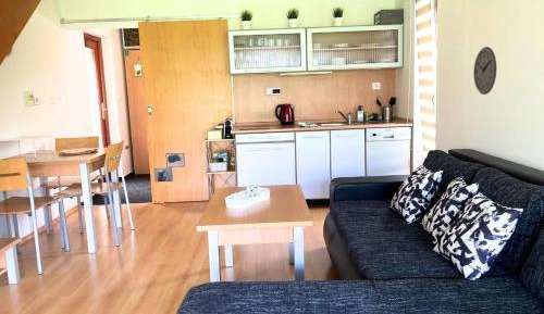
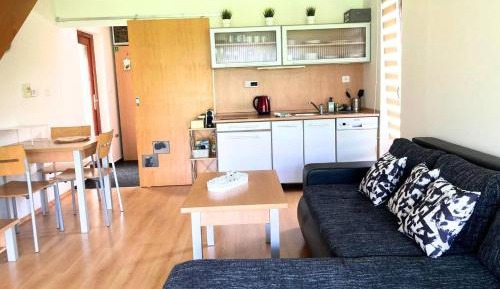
- wall clock (483, 71)
